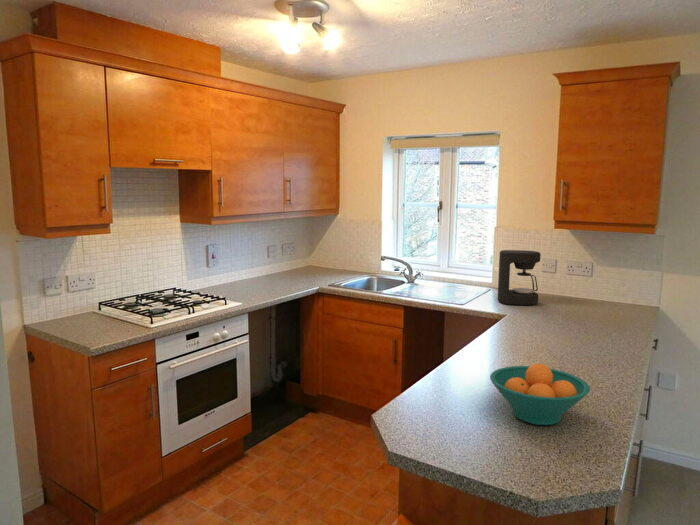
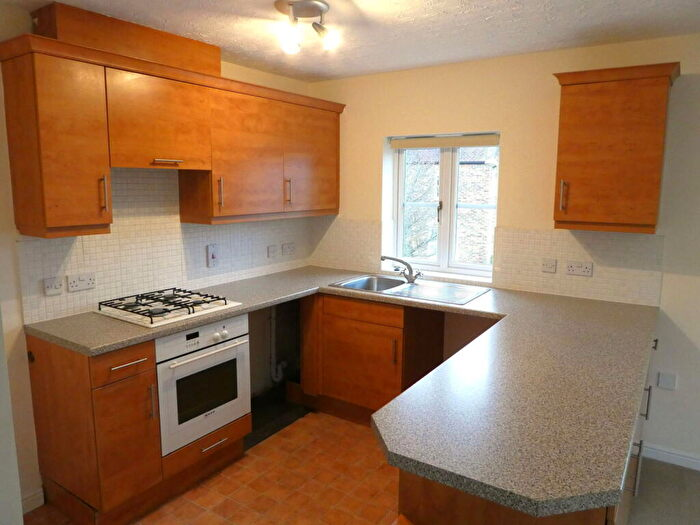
- fruit bowl (537, 390)
- coffee maker (520, 275)
